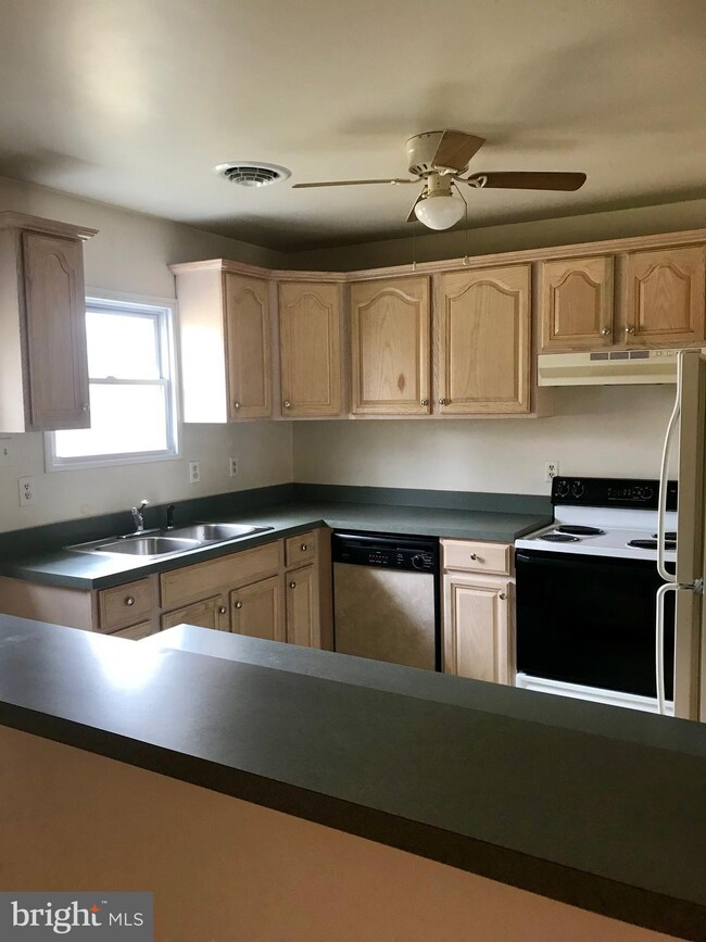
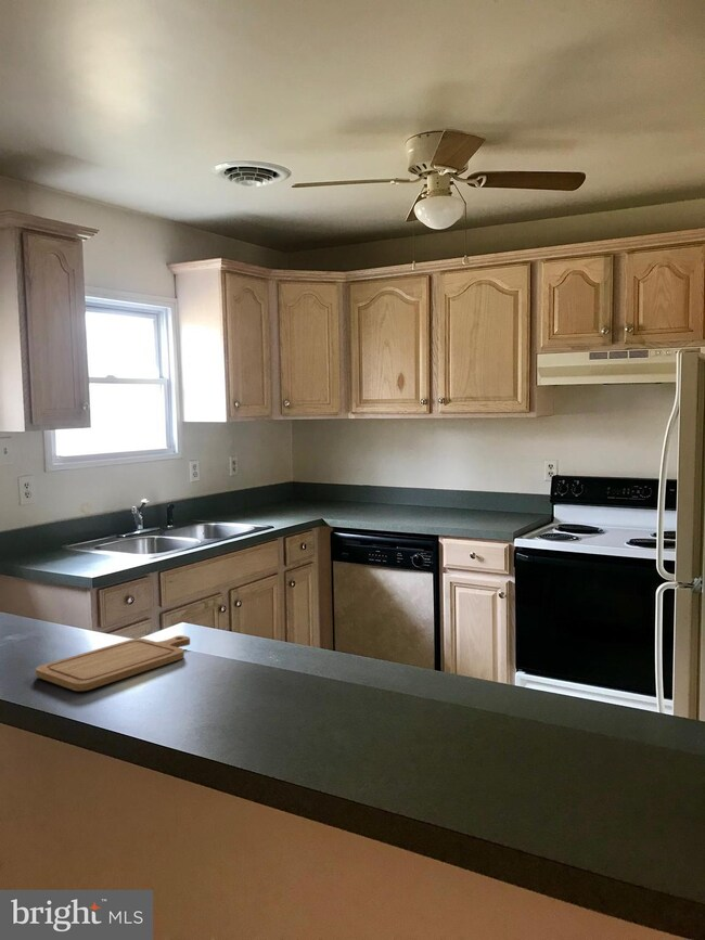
+ chopping board (126, 657)
